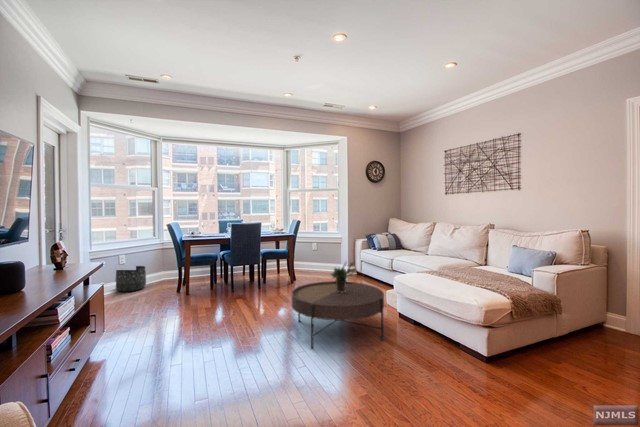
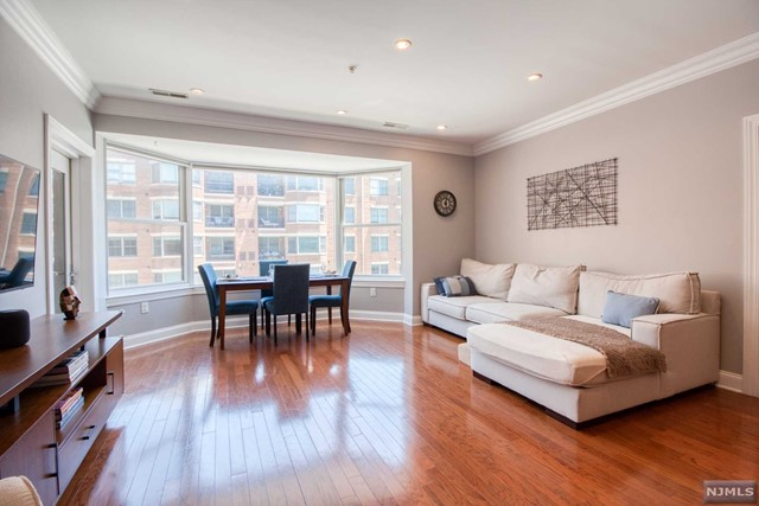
- potted plant (346, 275)
- basket (131, 278)
- coffee table (337, 311)
